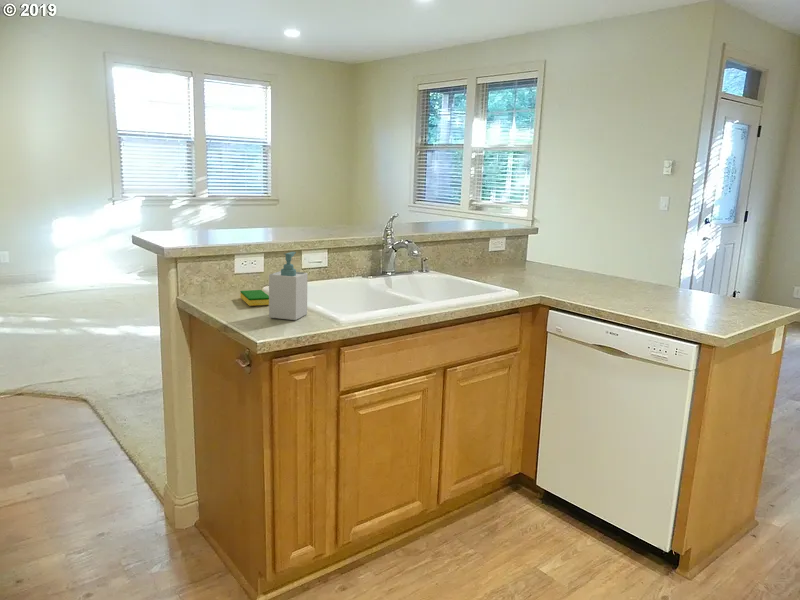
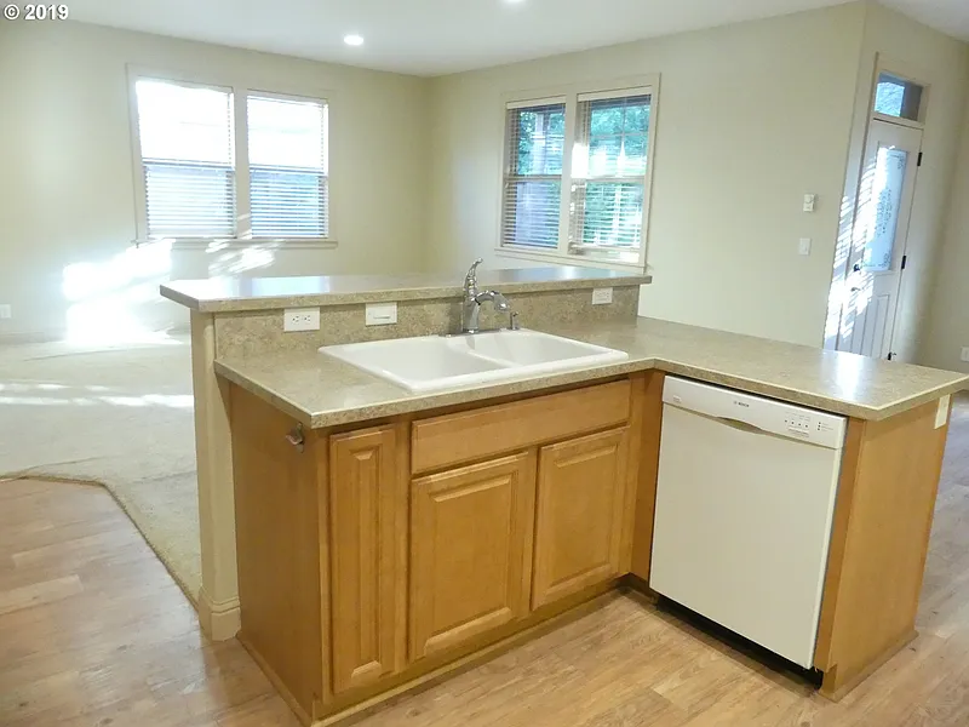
- soap bottle (288, 284)
- dish sponge (255, 297)
